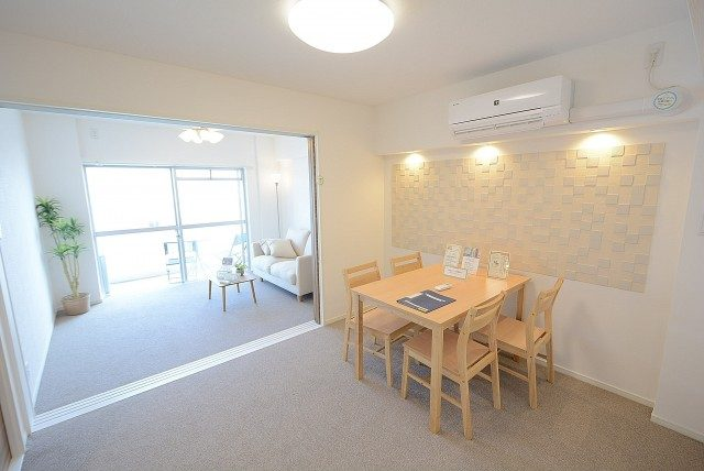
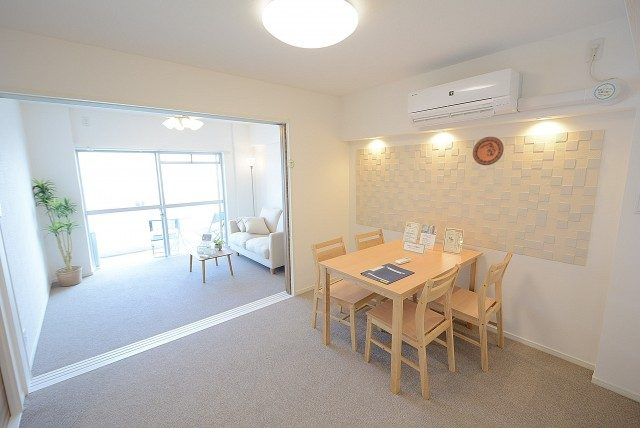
+ decorative plate (487, 151)
